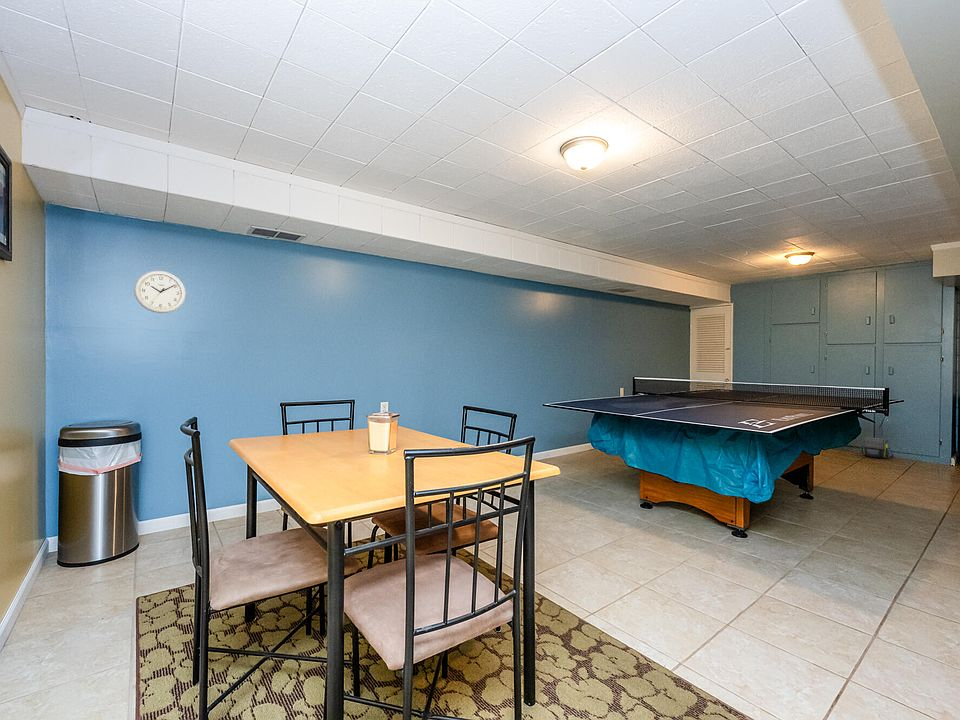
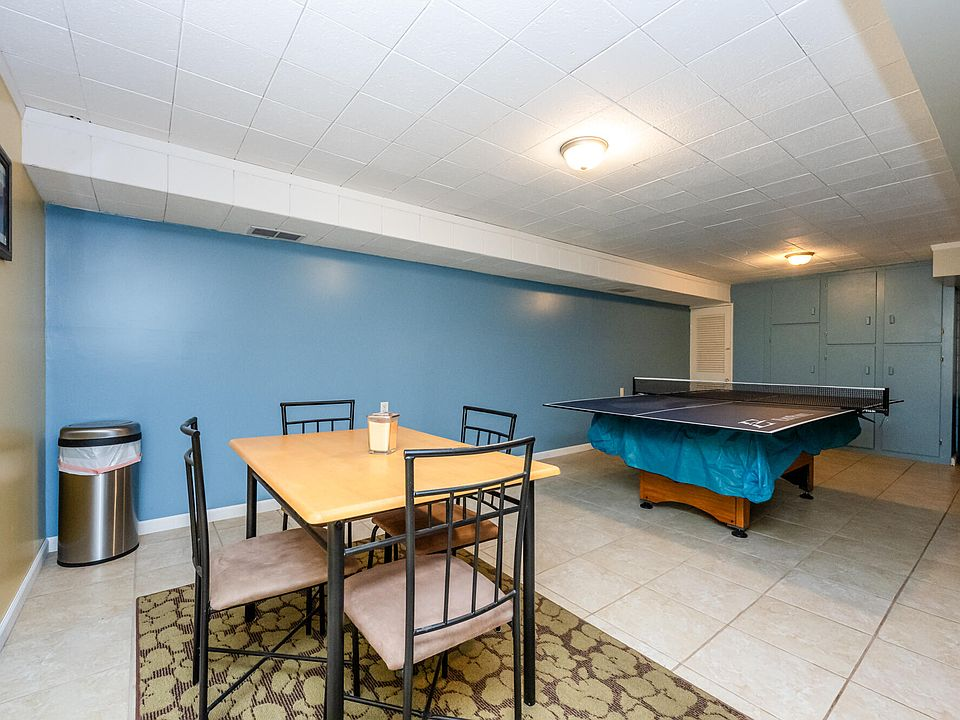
- wall clock (160, 291)
- shoulder bag (876, 447)
